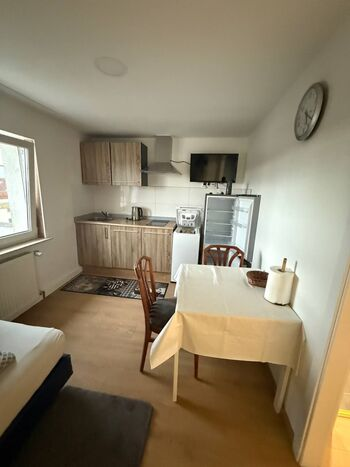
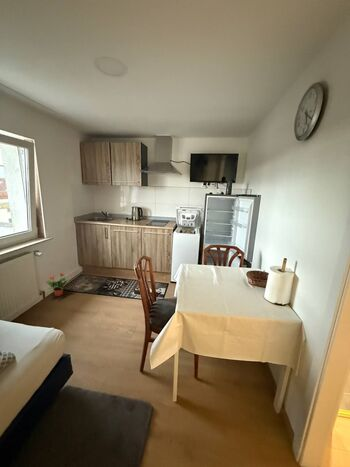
+ potted plant (57, 284)
